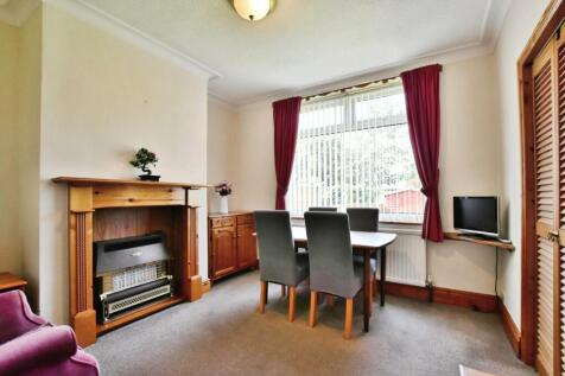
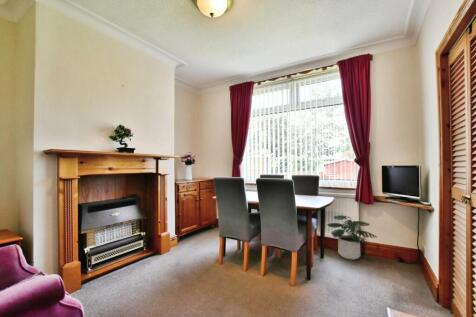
+ potted plant (350, 238)
